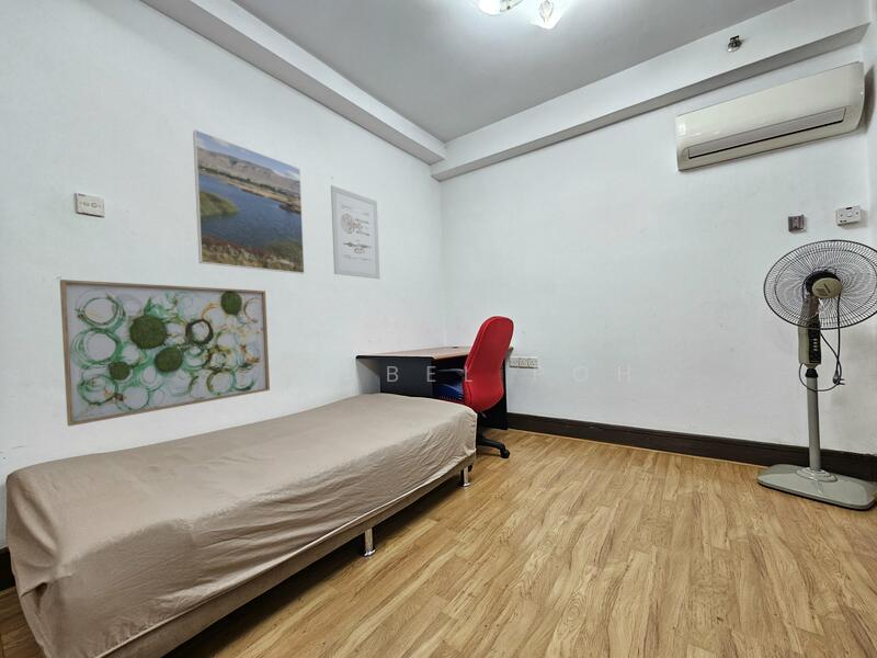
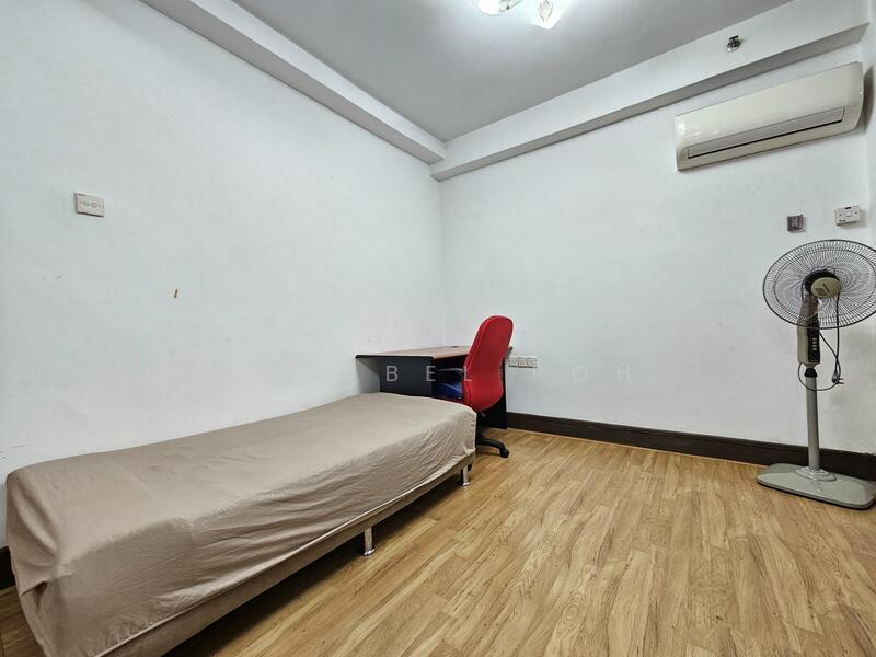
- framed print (254, 211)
- wall art (184, 345)
- wall art (356, 235)
